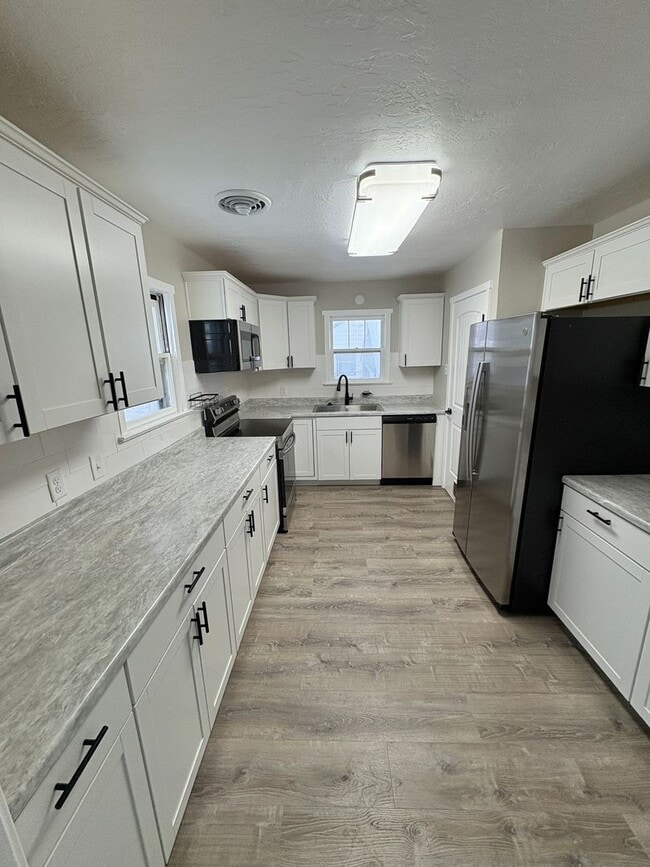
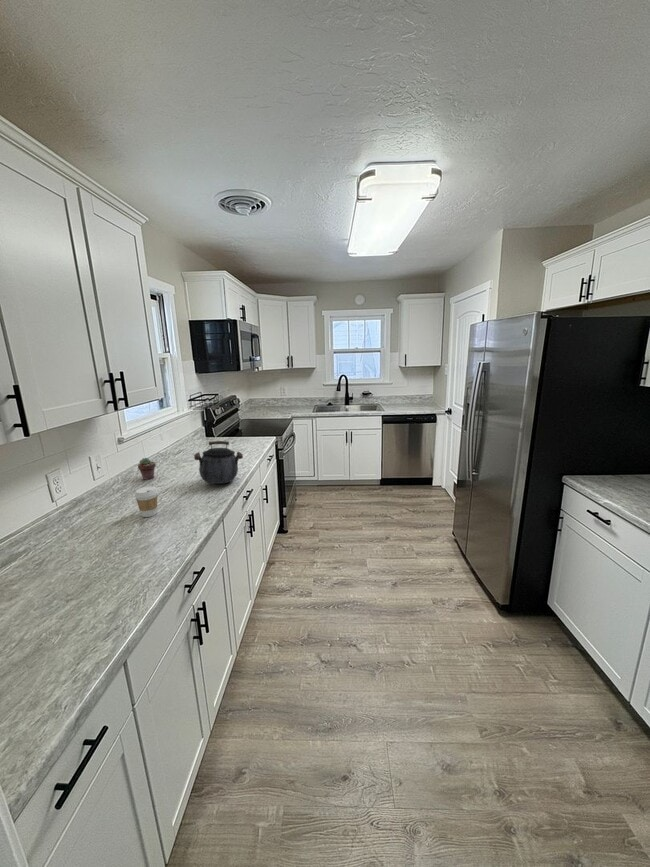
+ coffee cup (147, 501)
+ kettle (219, 461)
+ potted succulent (147, 467)
